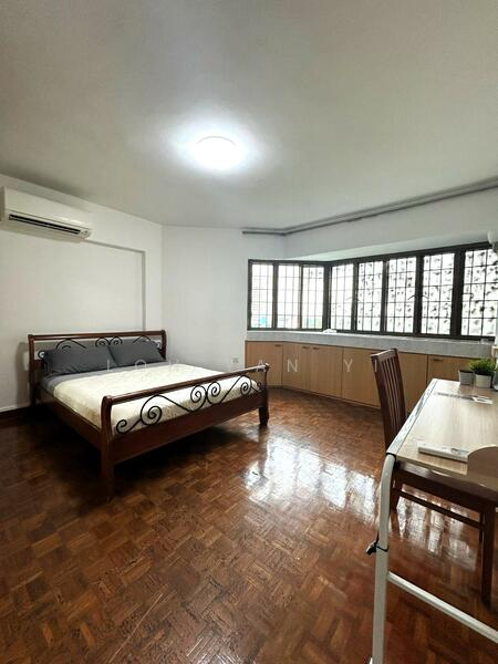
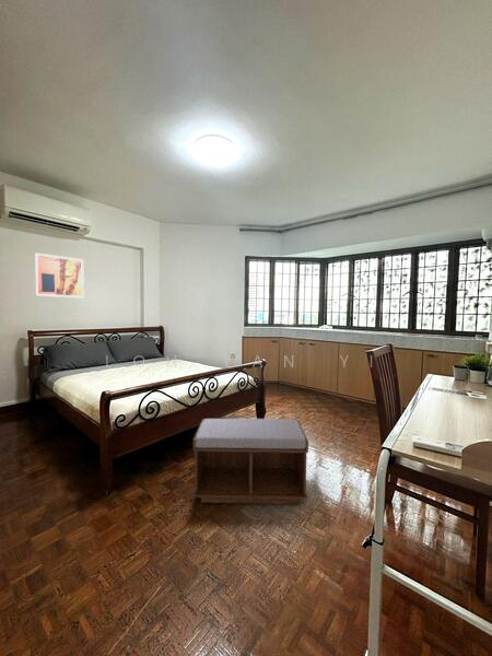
+ wall art (60, 277)
+ bench (249, 457)
